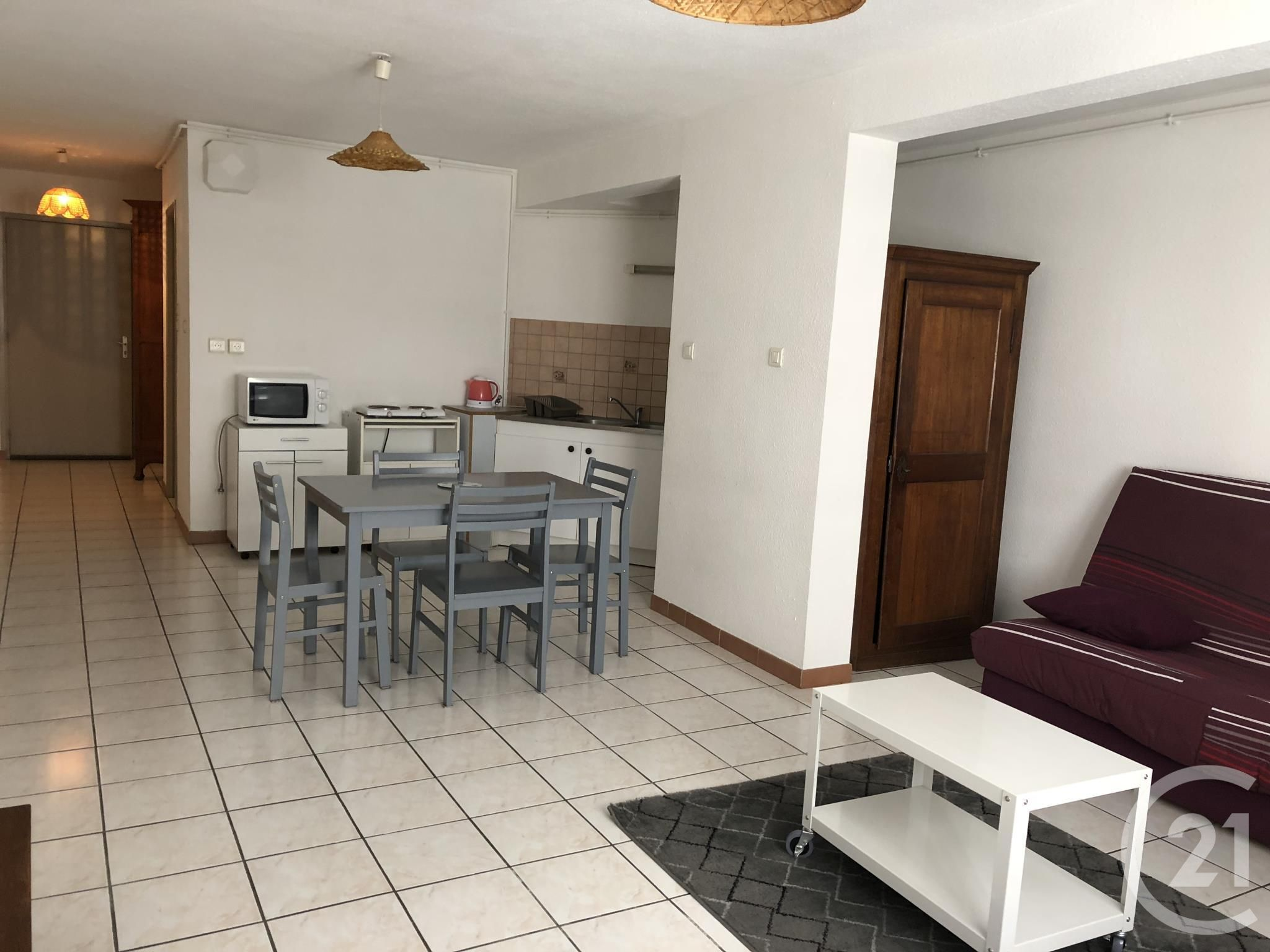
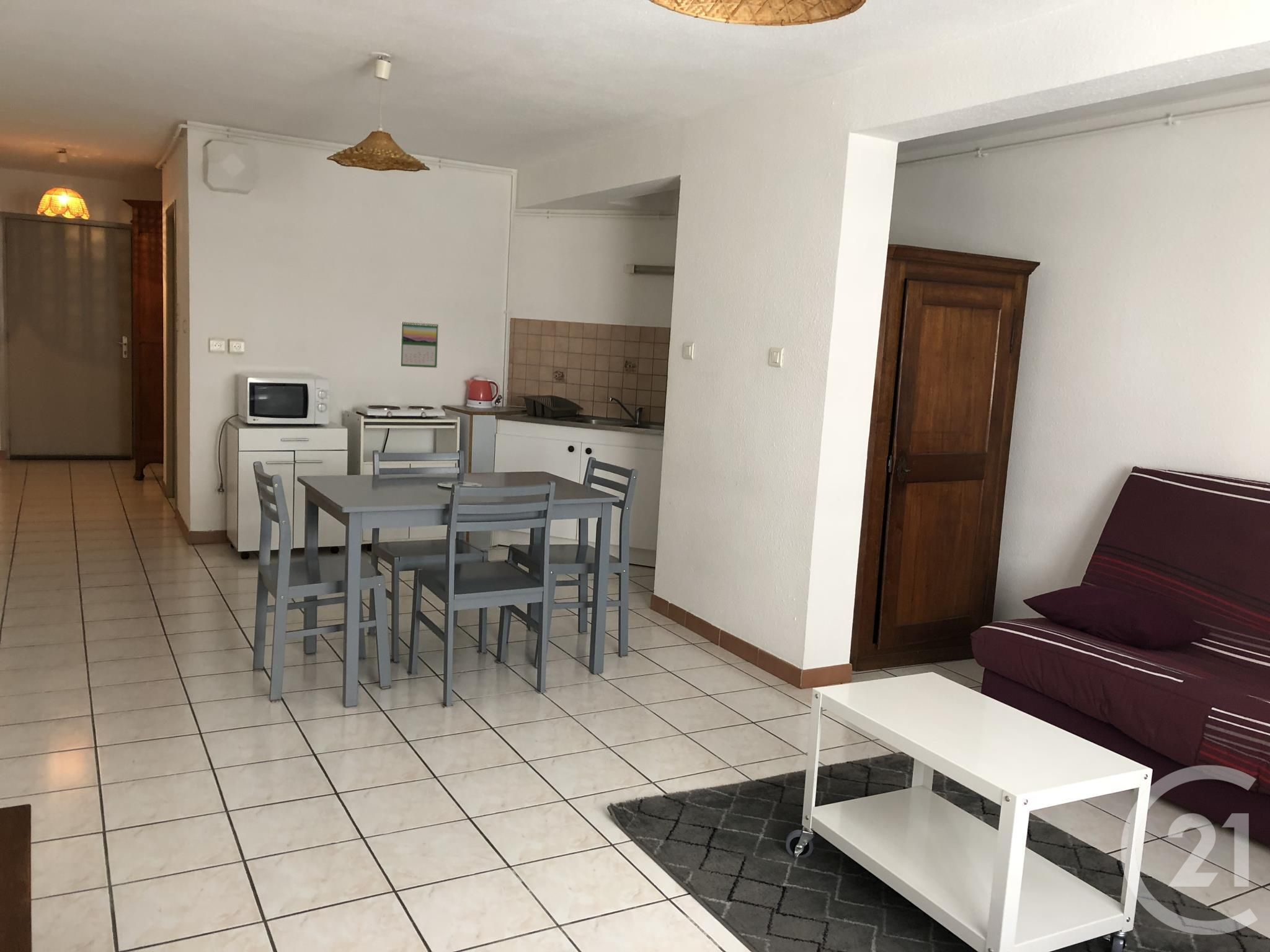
+ calendar (419, 344)
